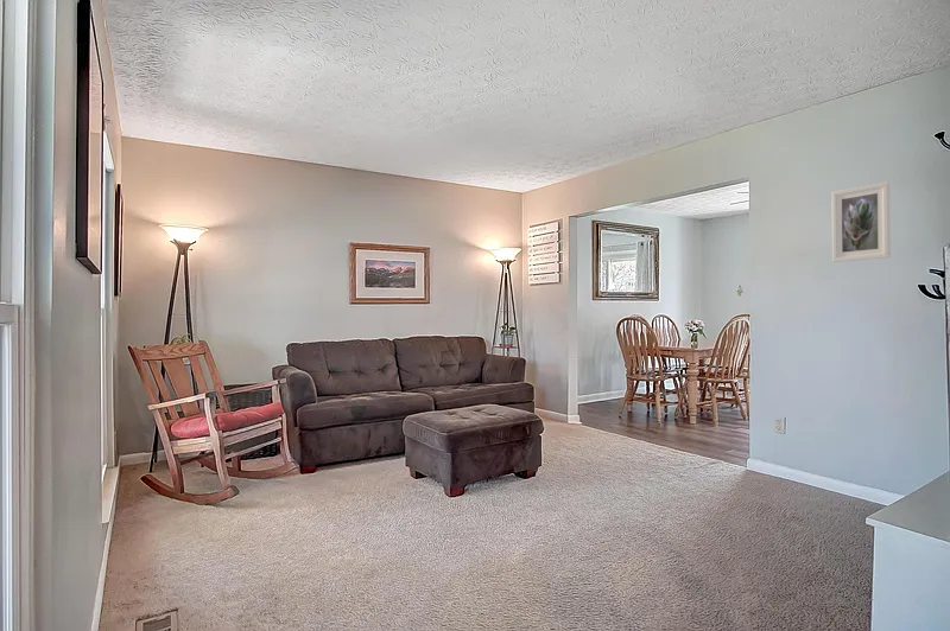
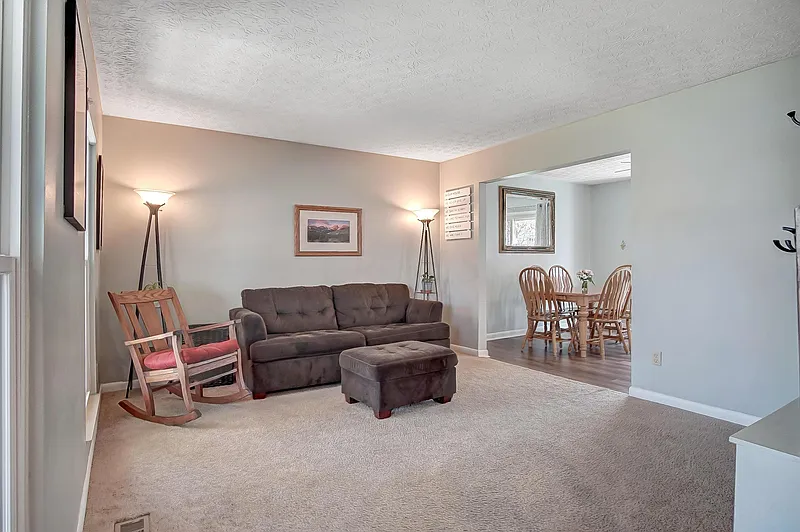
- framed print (860, 223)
